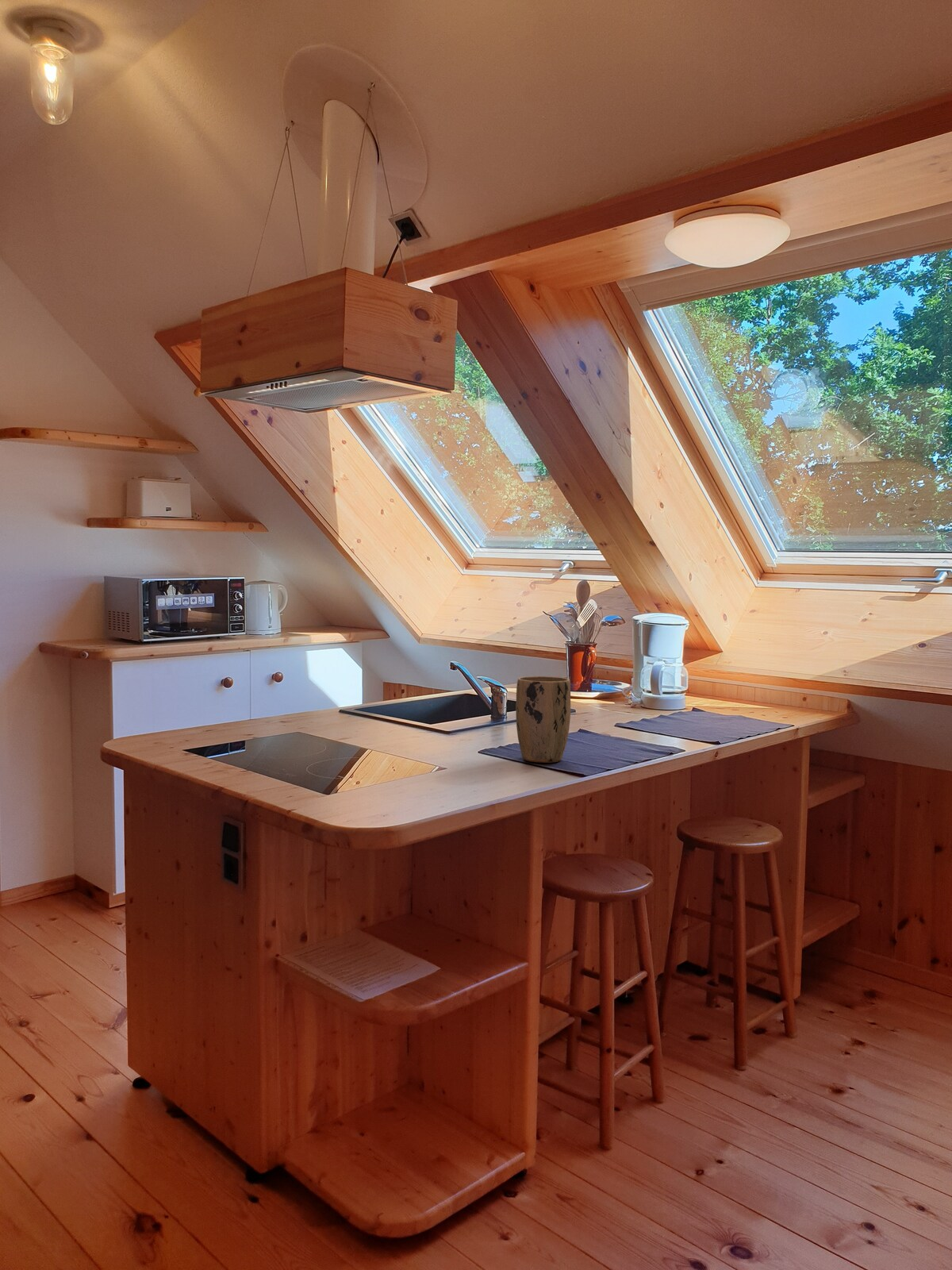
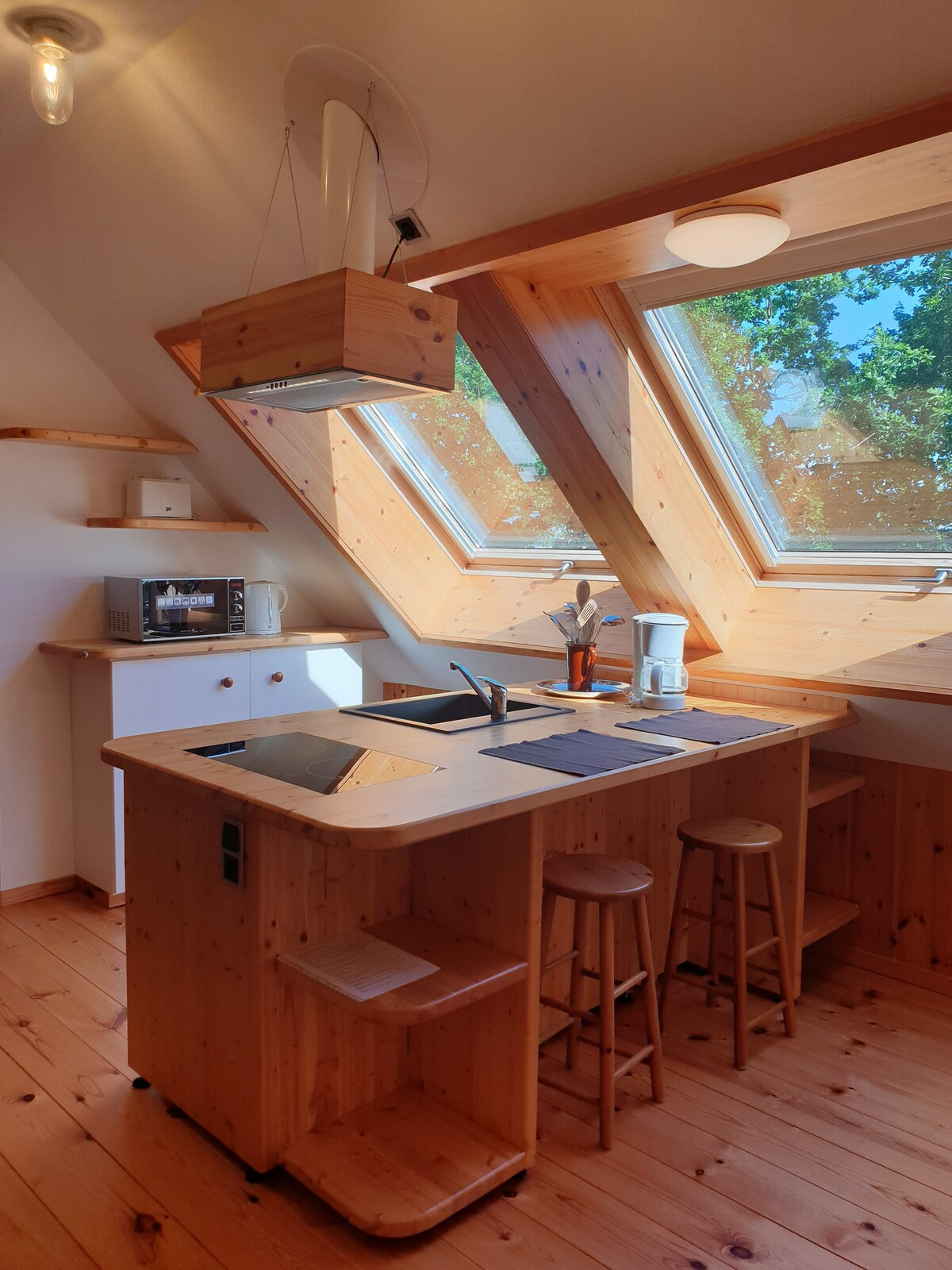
- plant pot (543, 718)
